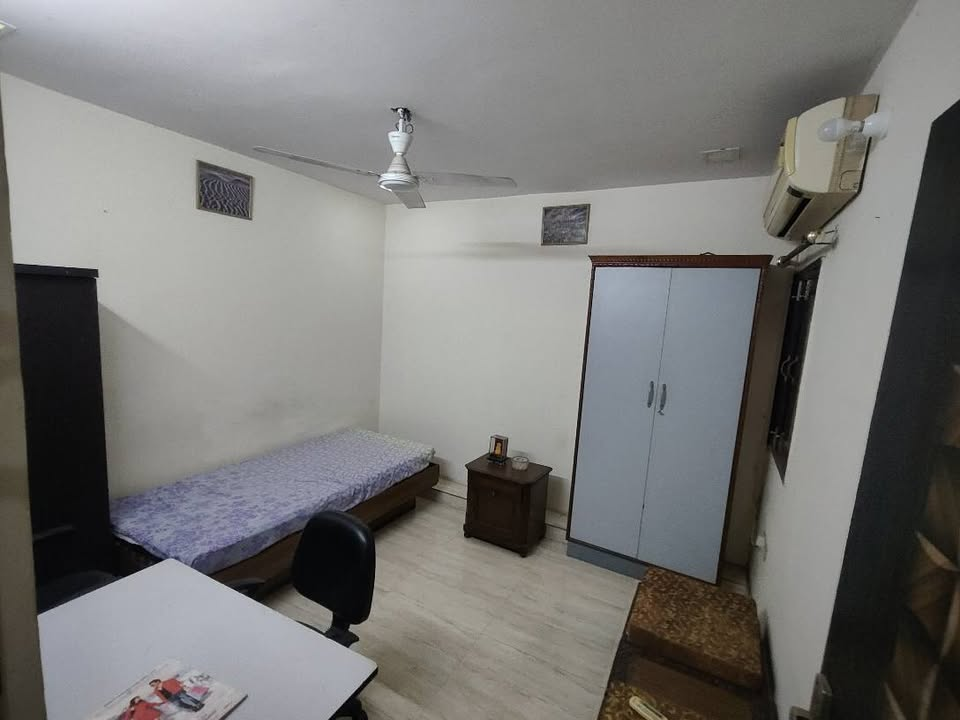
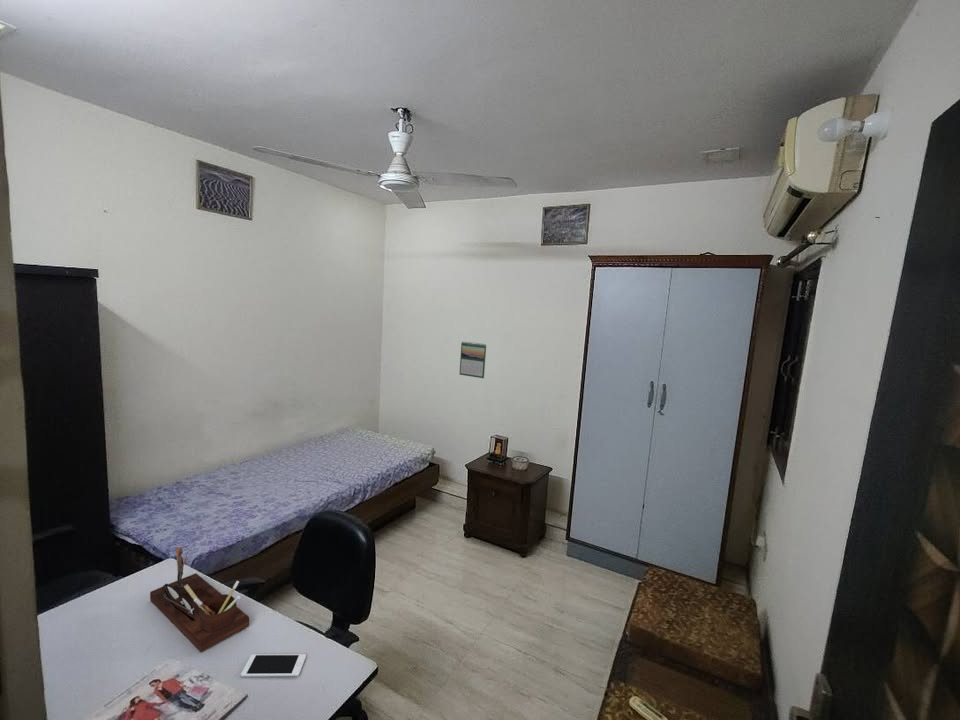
+ calendar (472, 359)
+ desk organizer (199, 590)
+ cell phone (274, 665)
